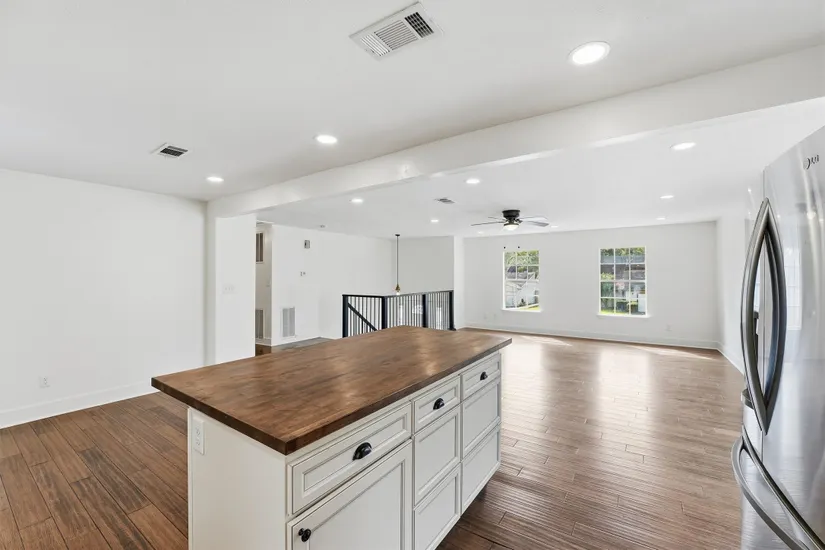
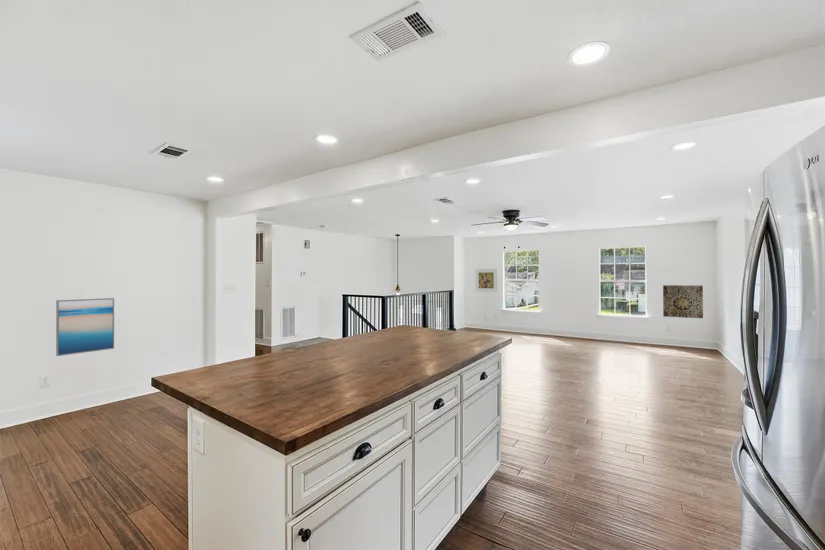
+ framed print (486, 280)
+ wall art (86, 325)
+ wall art (682, 301)
